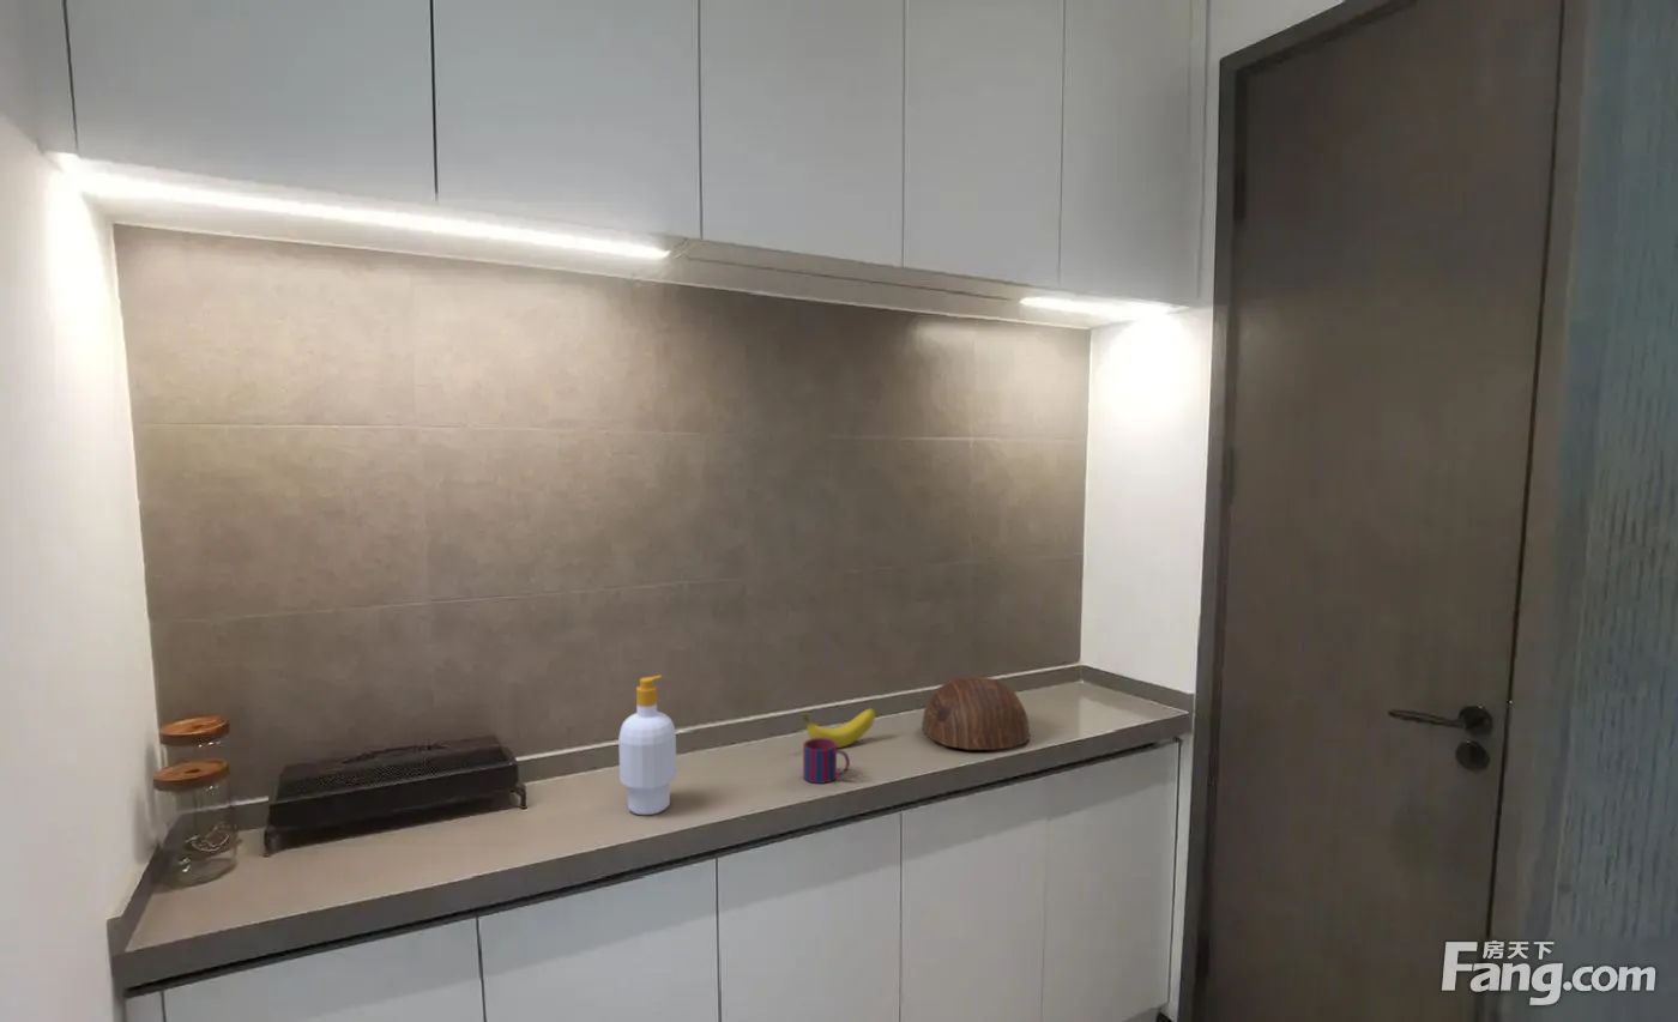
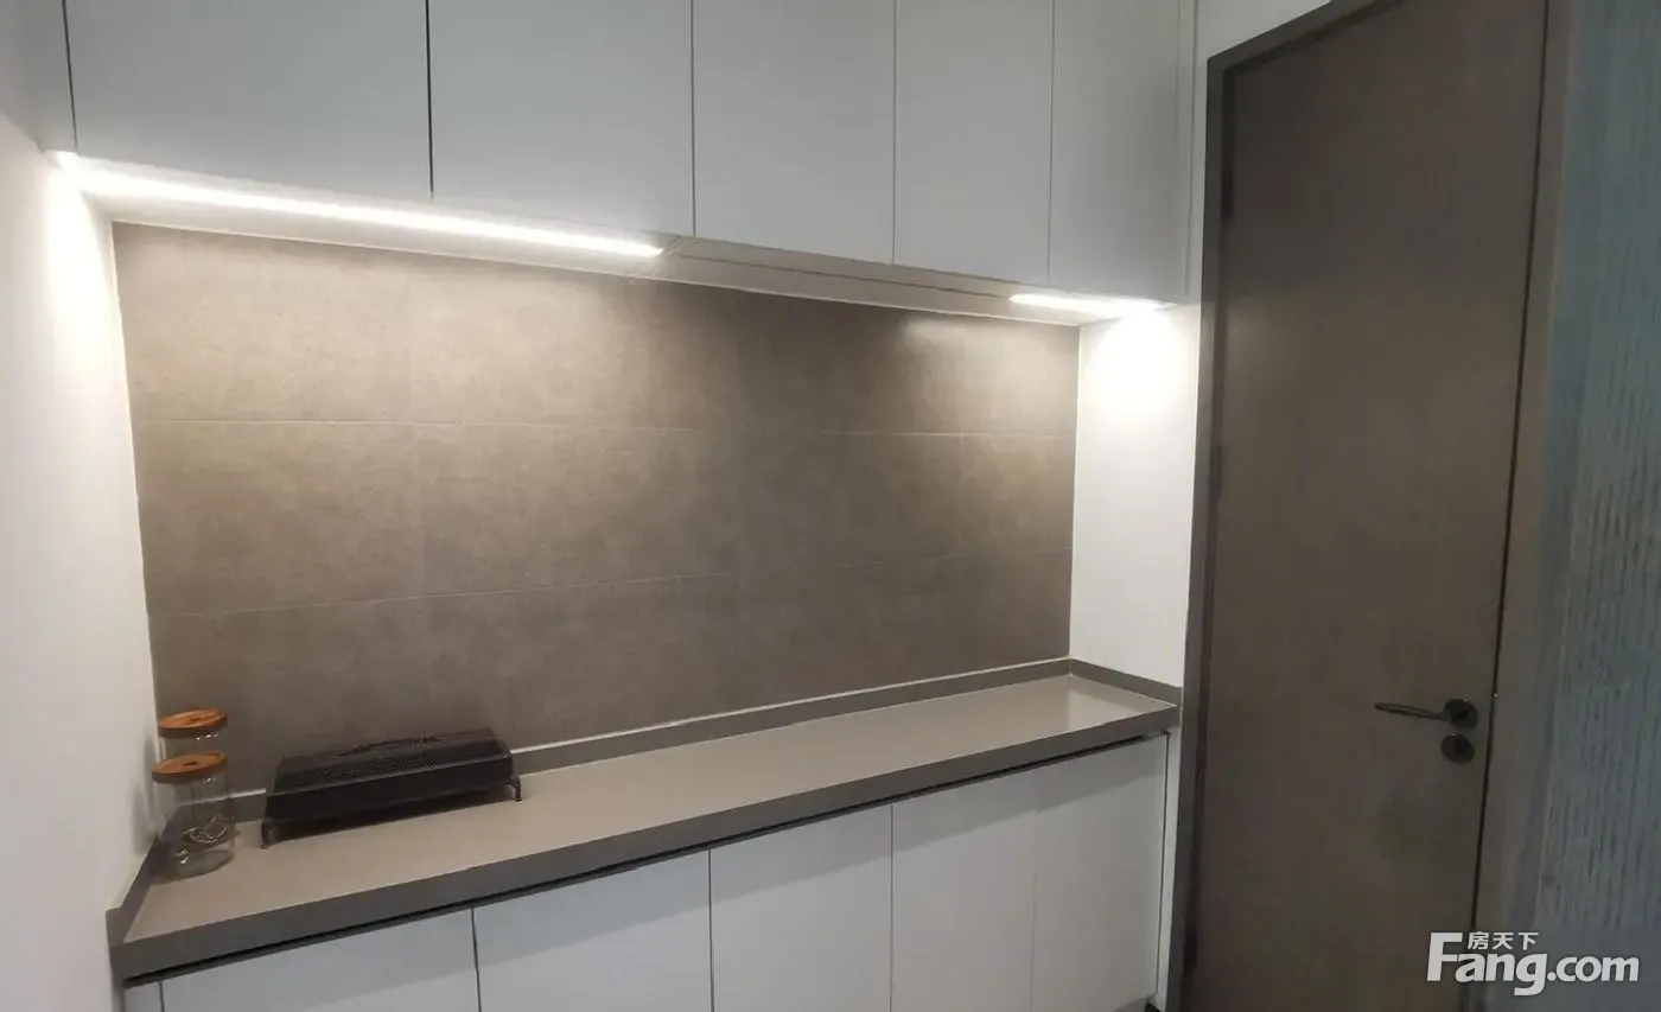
- bowl (974, 706)
- mug (826, 762)
- banana (838, 727)
- soap bottle (647, 743)
